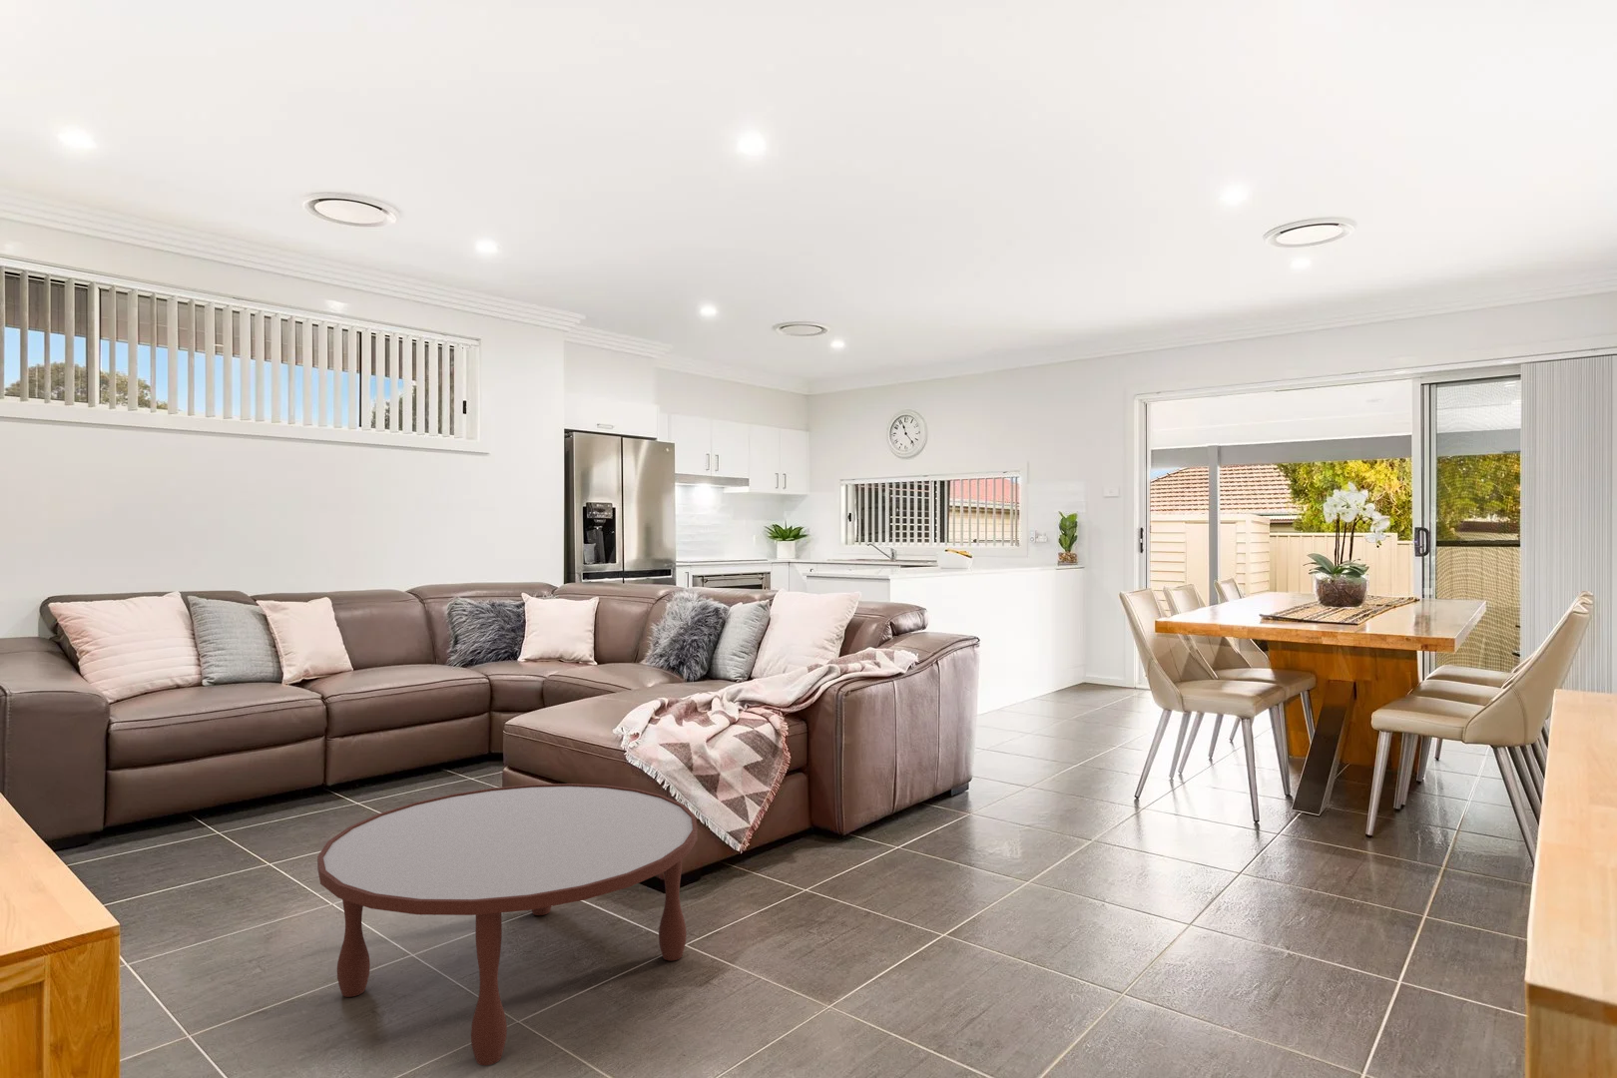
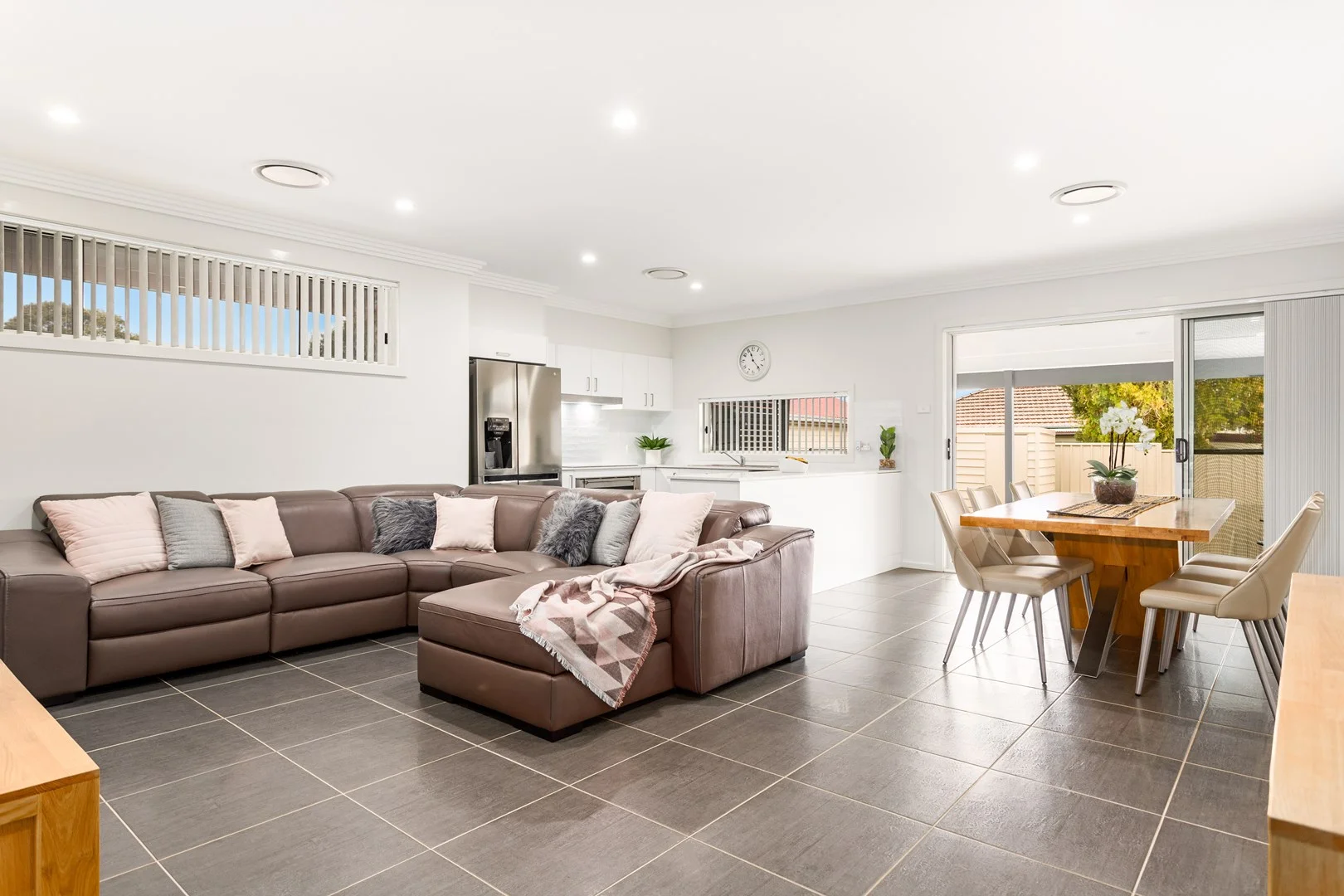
- coffee table (519, 902)
